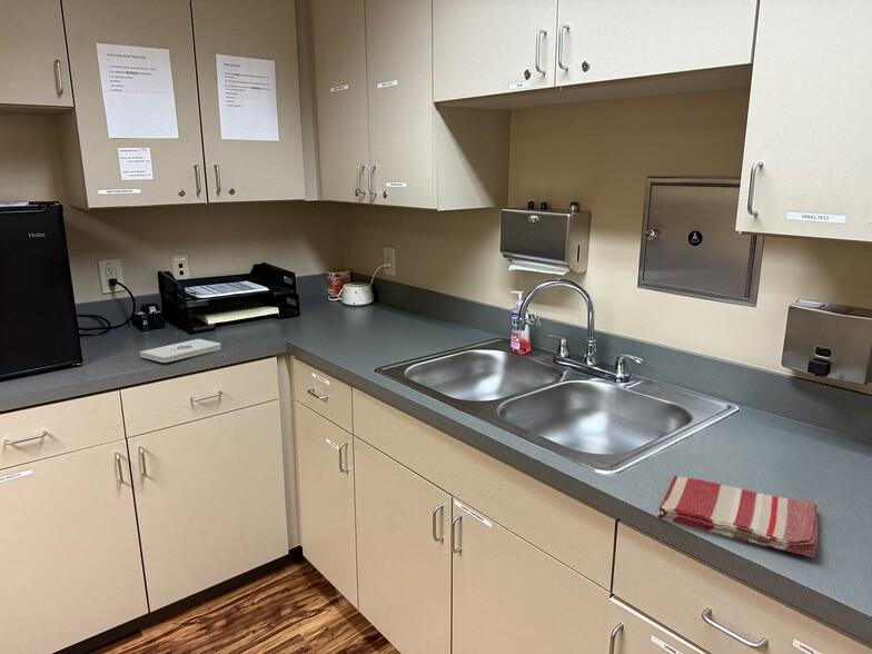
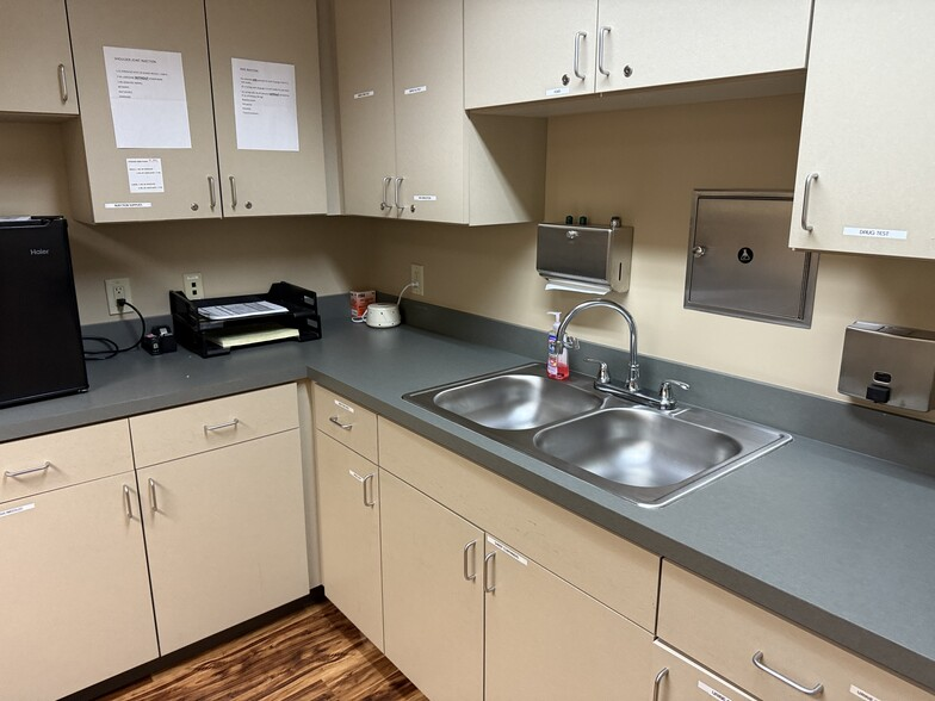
- dish towel (737, 507)
- notepad (182, 349)
